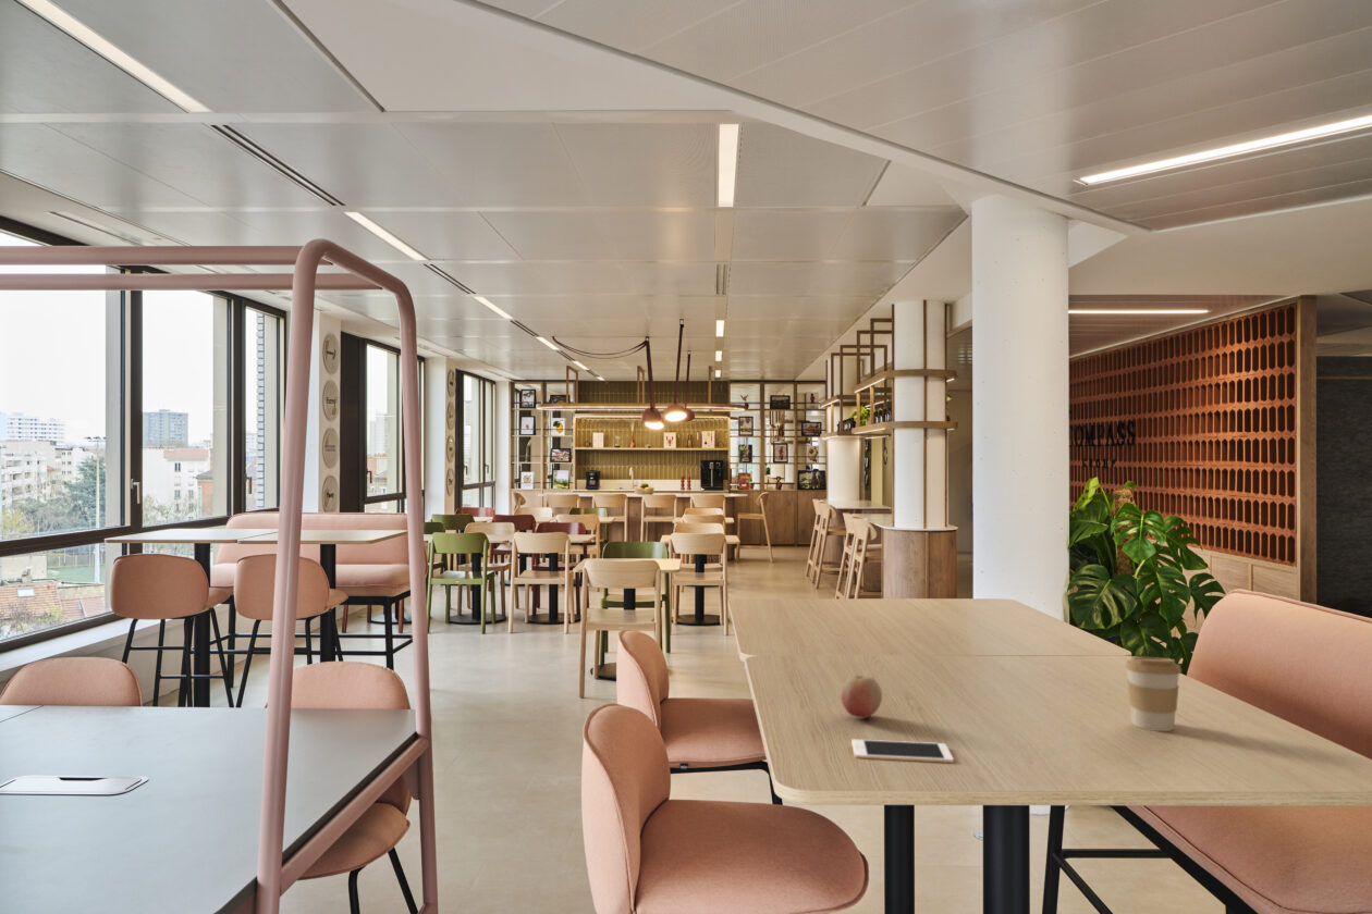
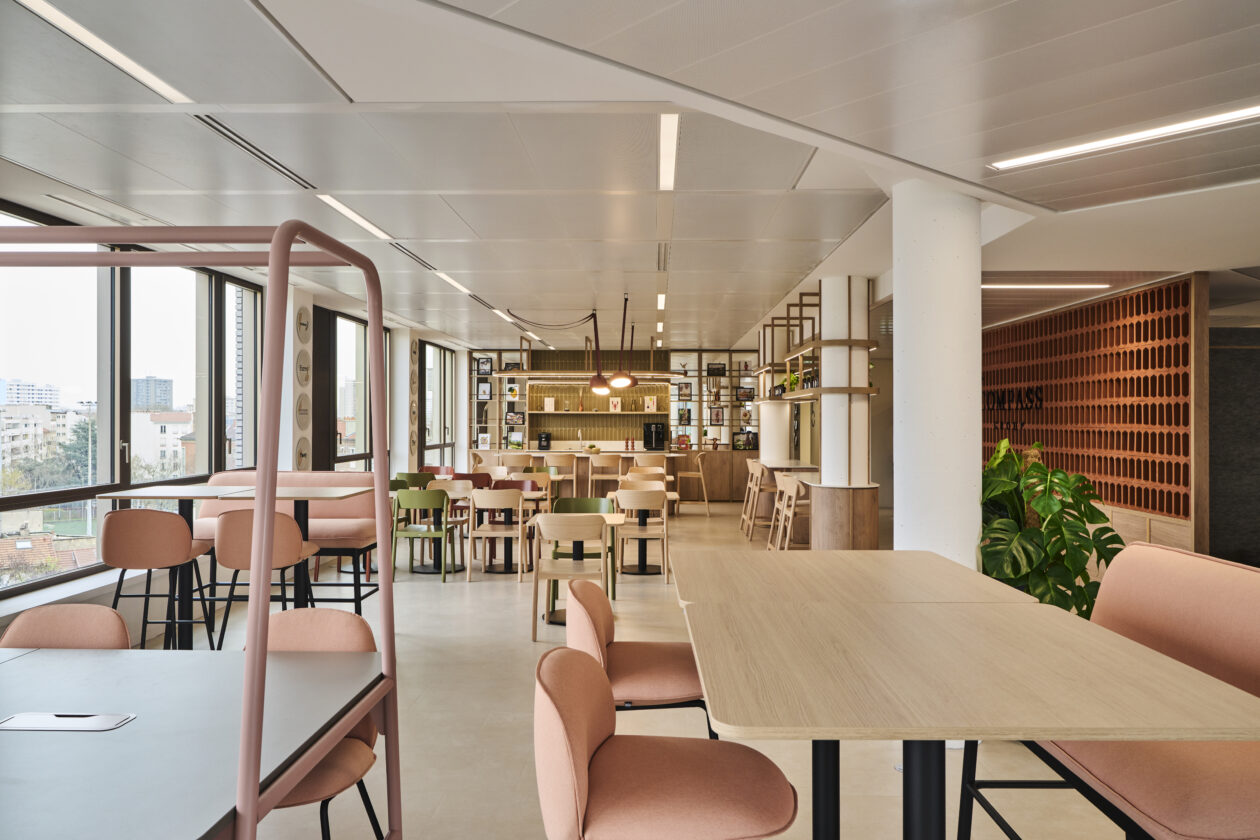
- fruit (861, 696)
- coffee cup (1152, 690)
- cell phone (901, 751)
